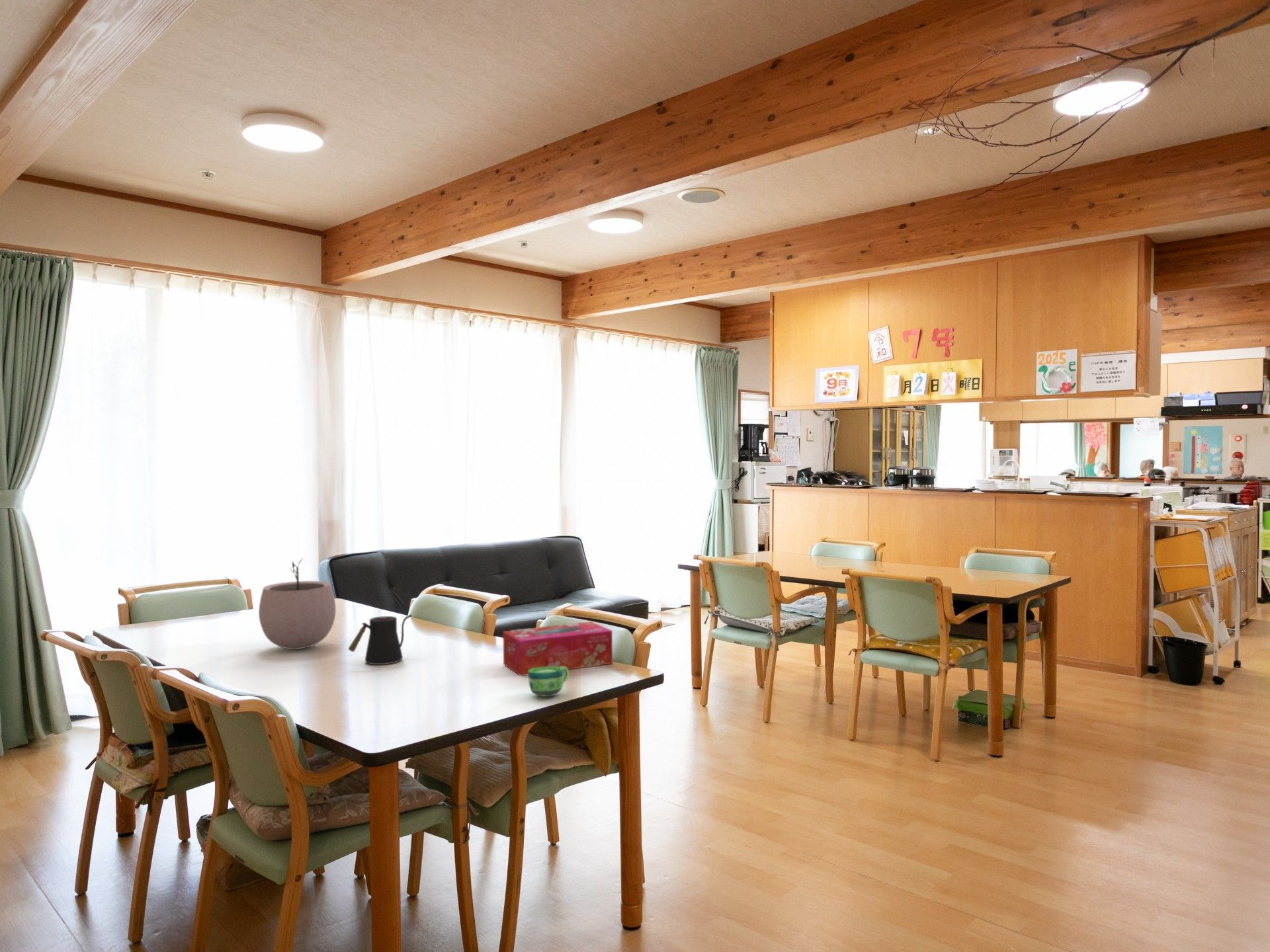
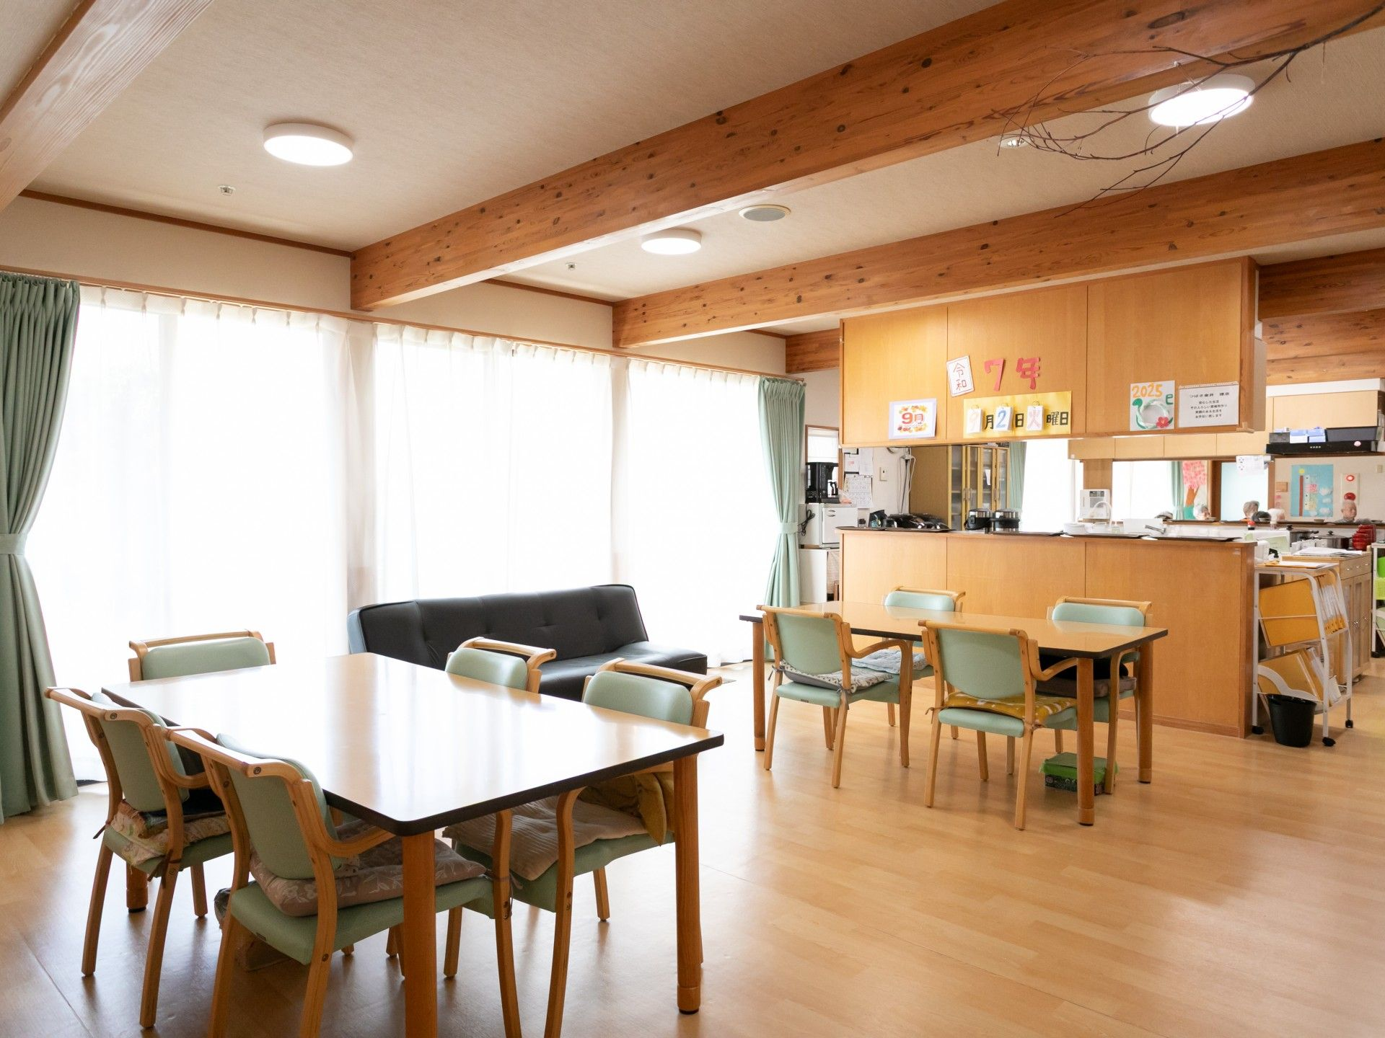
- cup (549, 680)
- plant pot (297, 602)
- kettle (381, 639)
- tissue box (558, 647)
